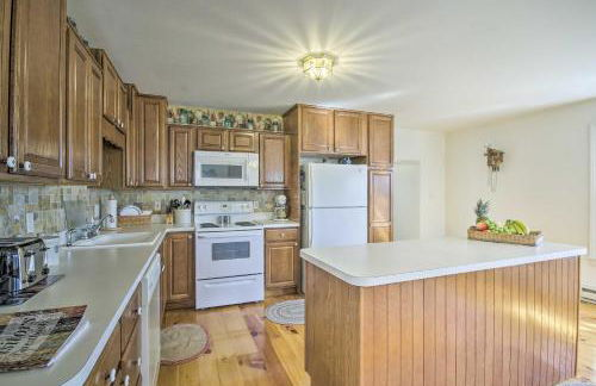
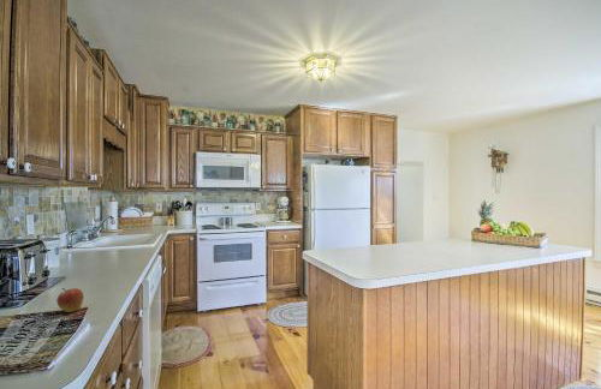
+ fruit (70, 298)
